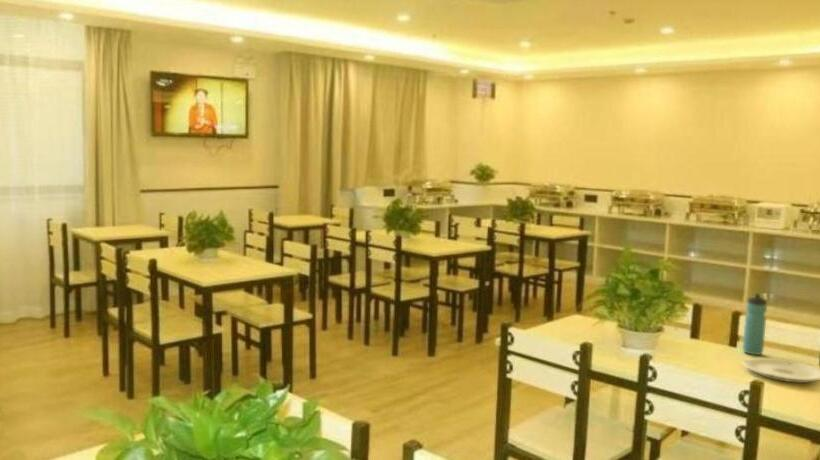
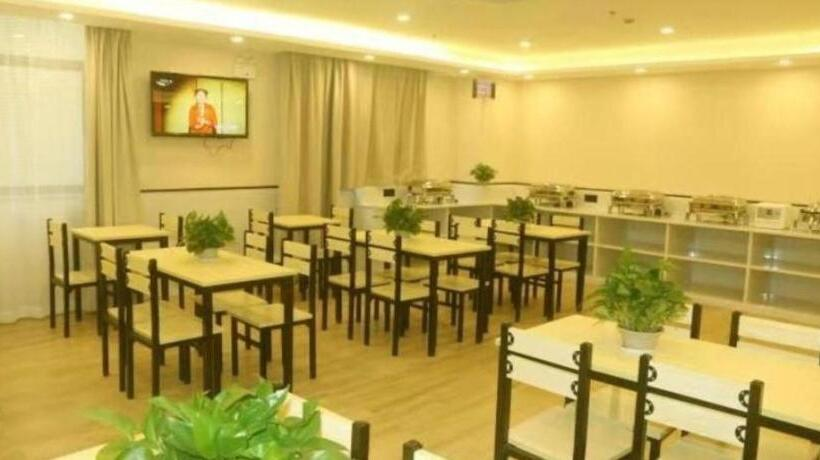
- plate (783, 371)
- water bottle (755, 323)
